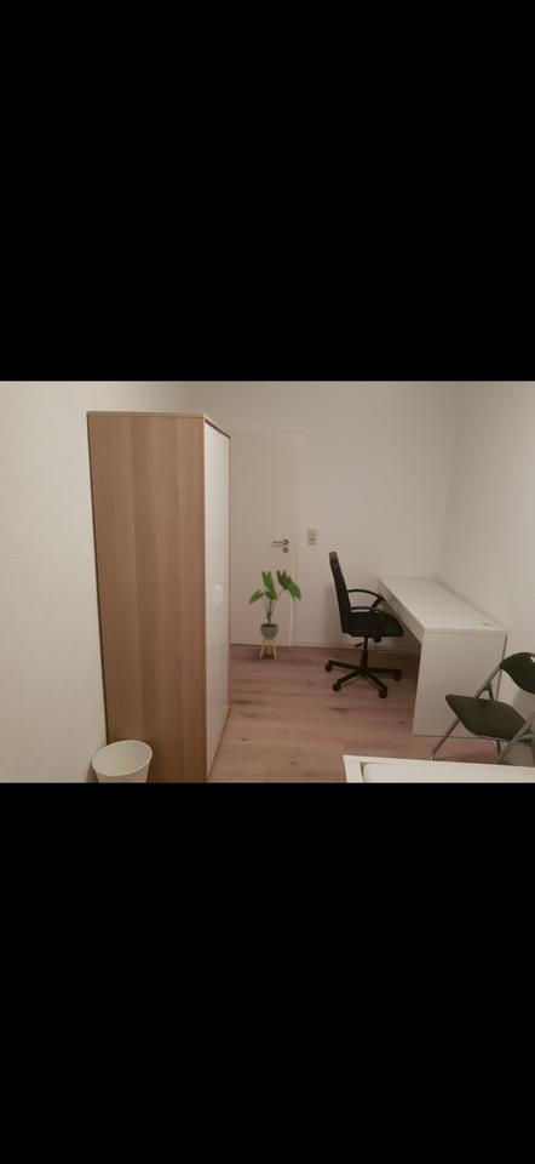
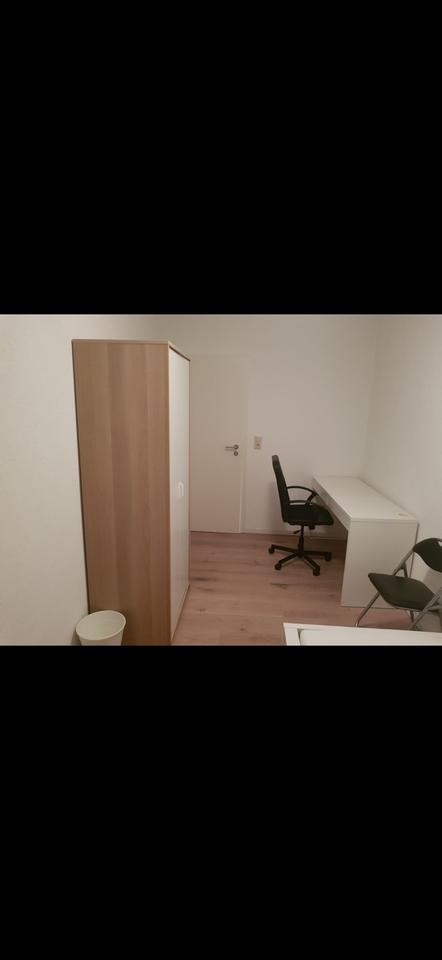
- house plant (272, 611)
